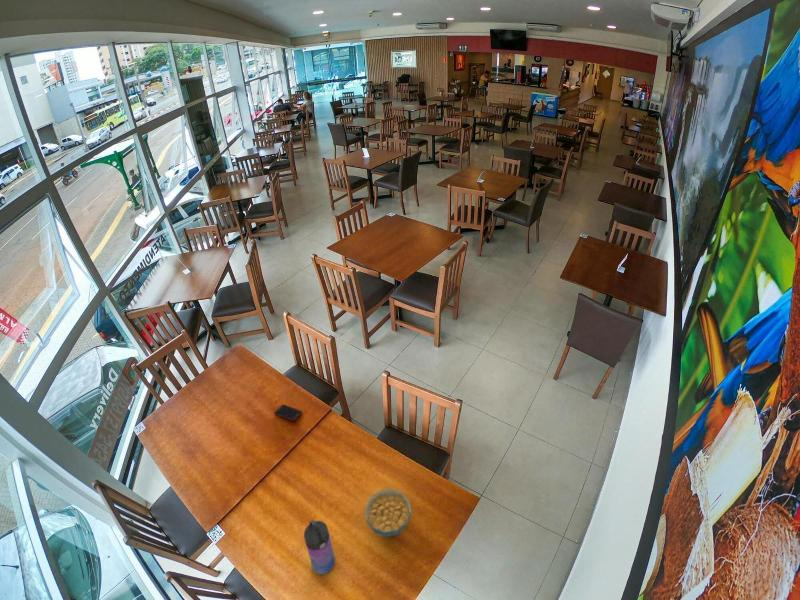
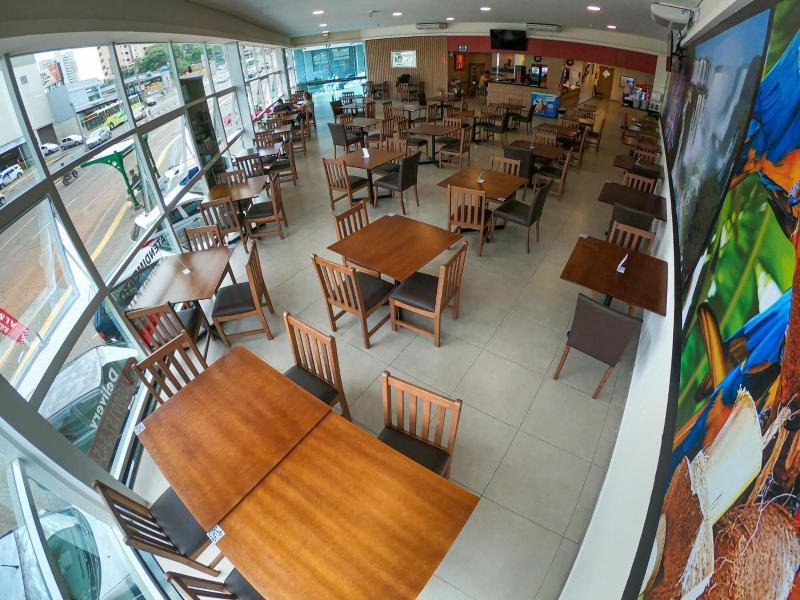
- cereal bowl (388, 516)
- cell phone (288, 412)
- water bottle (319, 544)
